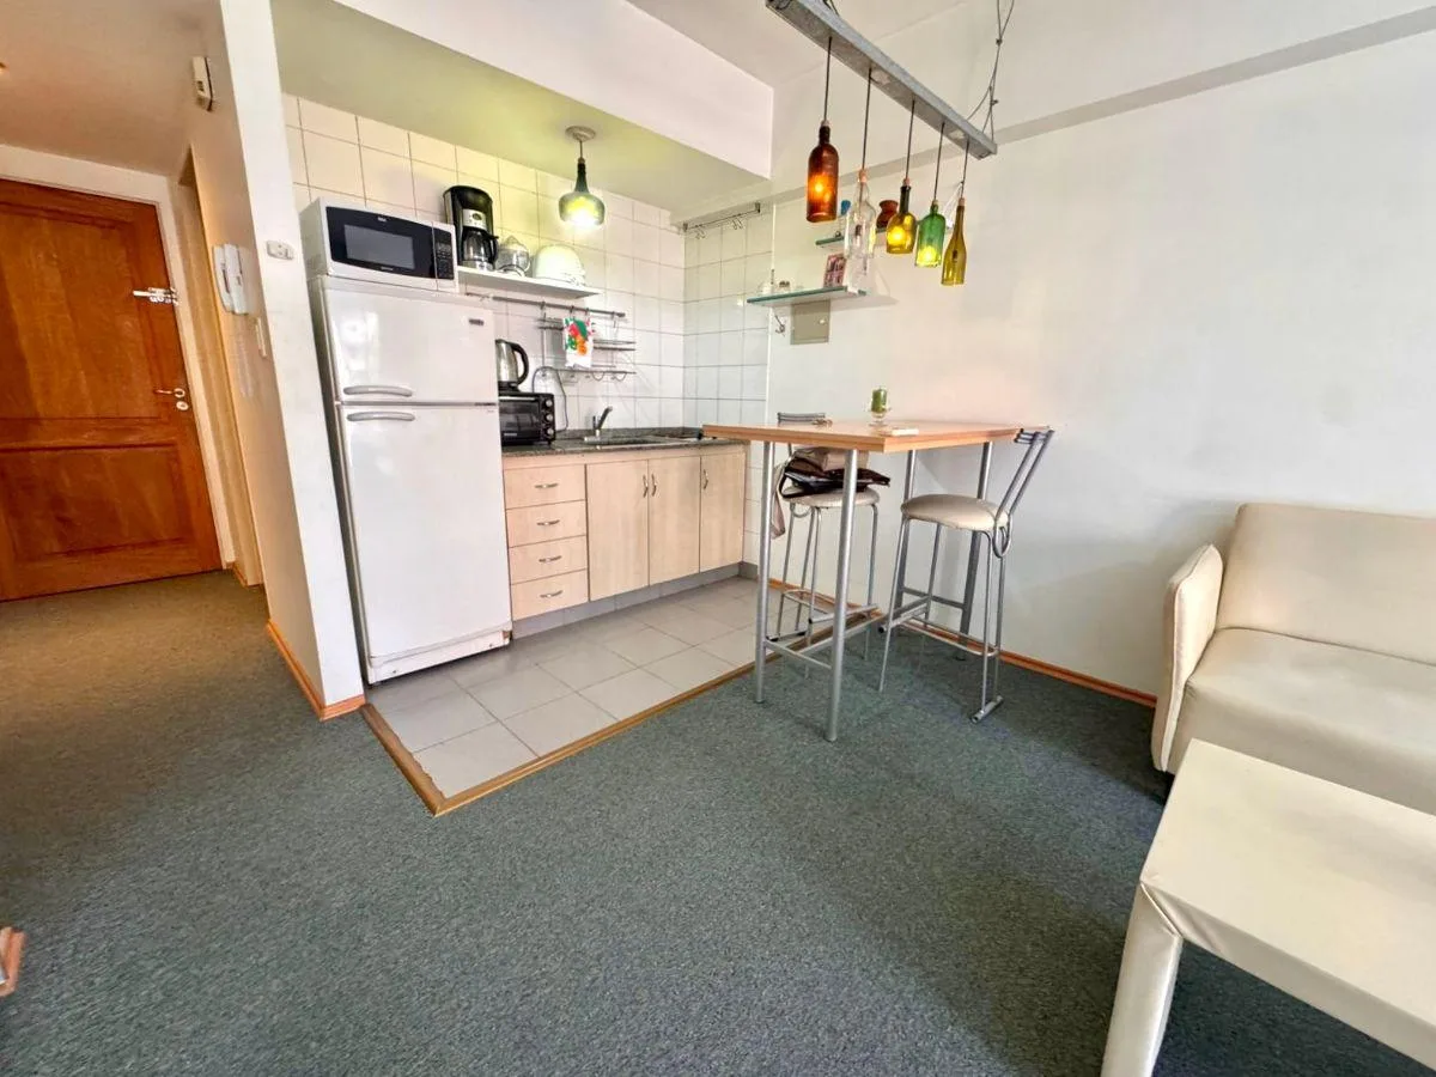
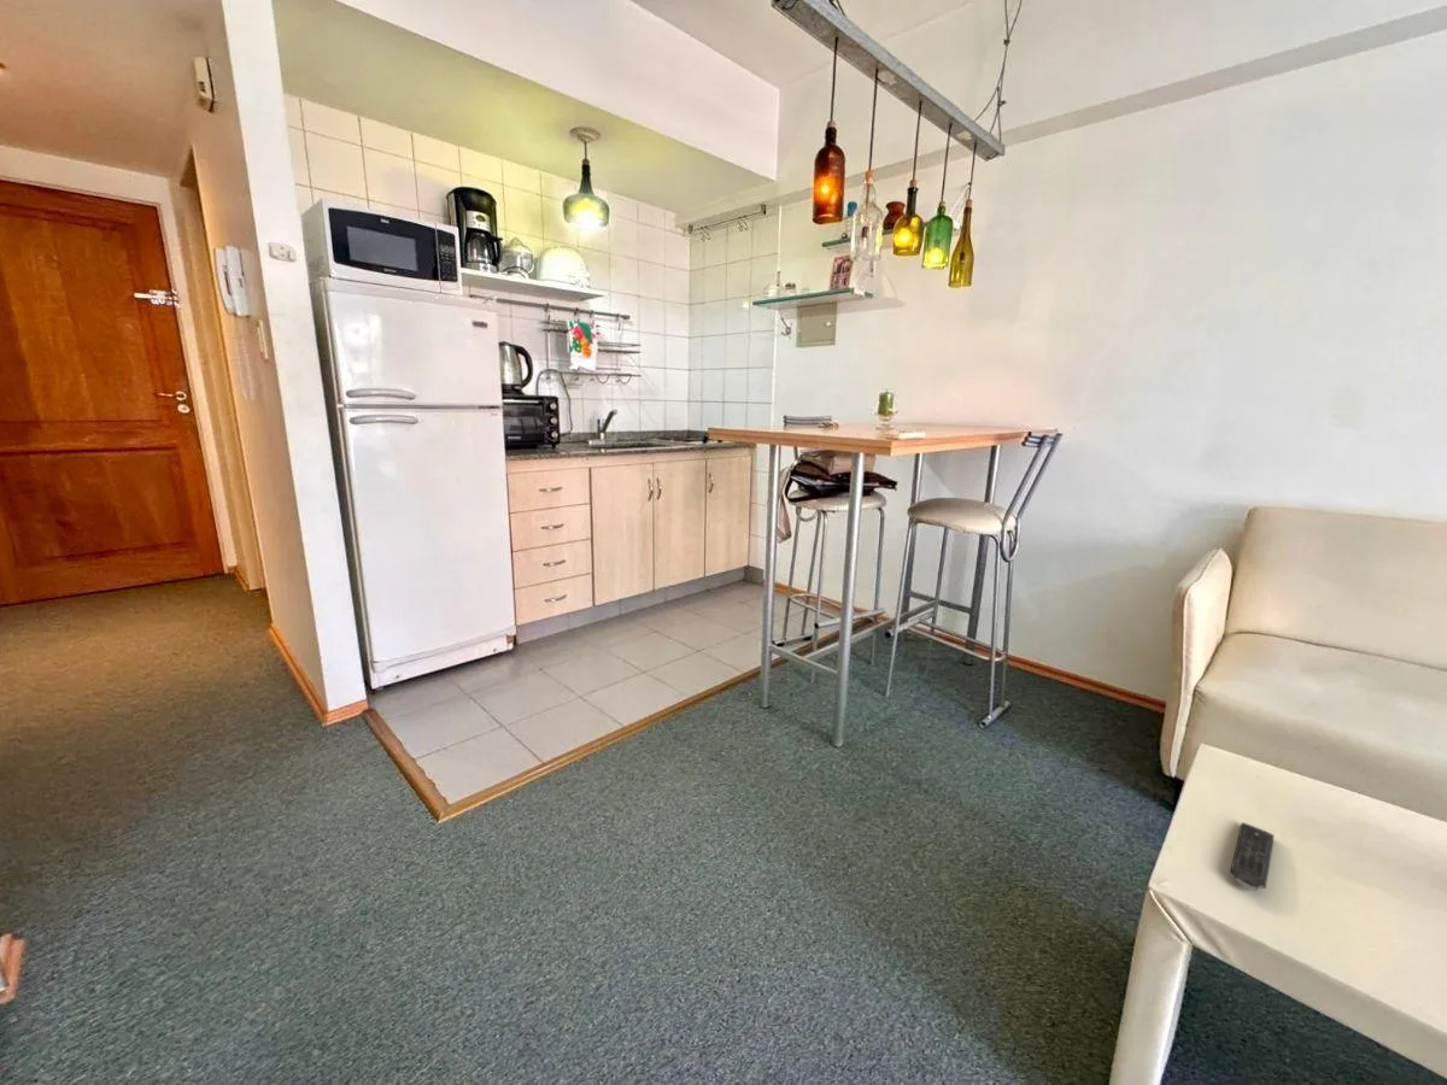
+ remote control (1252, 856)
